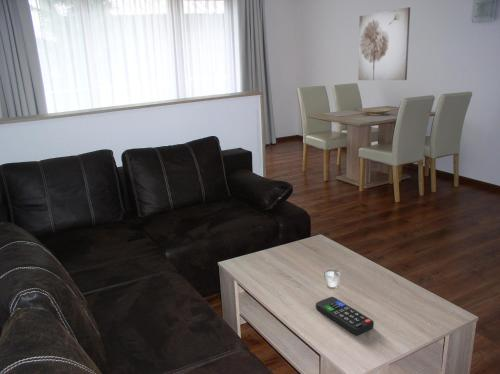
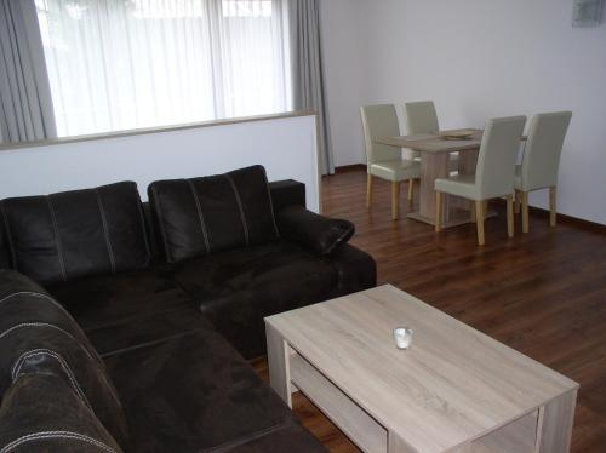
- remote control (343, 314)
- wall art (382, 46)
